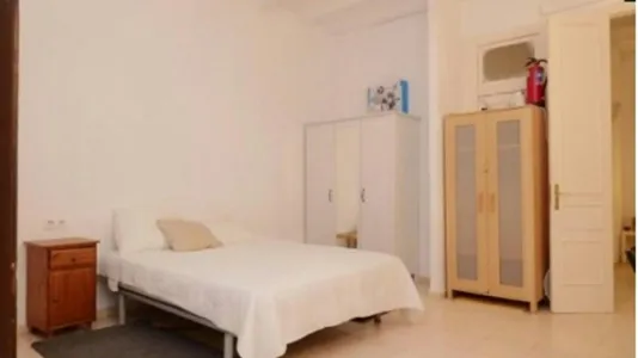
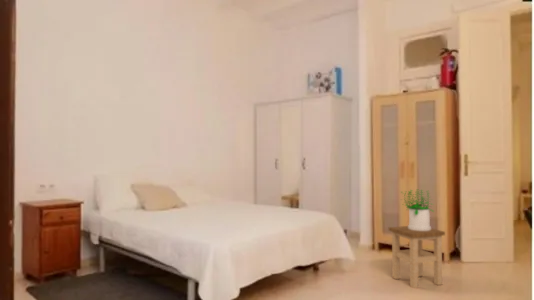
+ potted plant (416, 208)
+ stool (416, 255)
